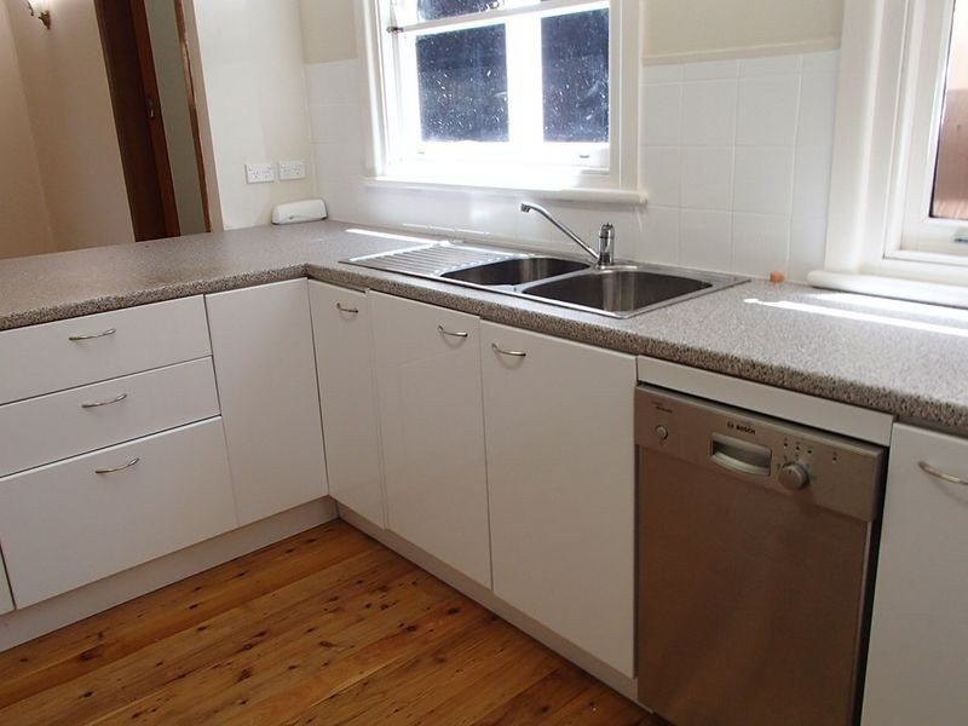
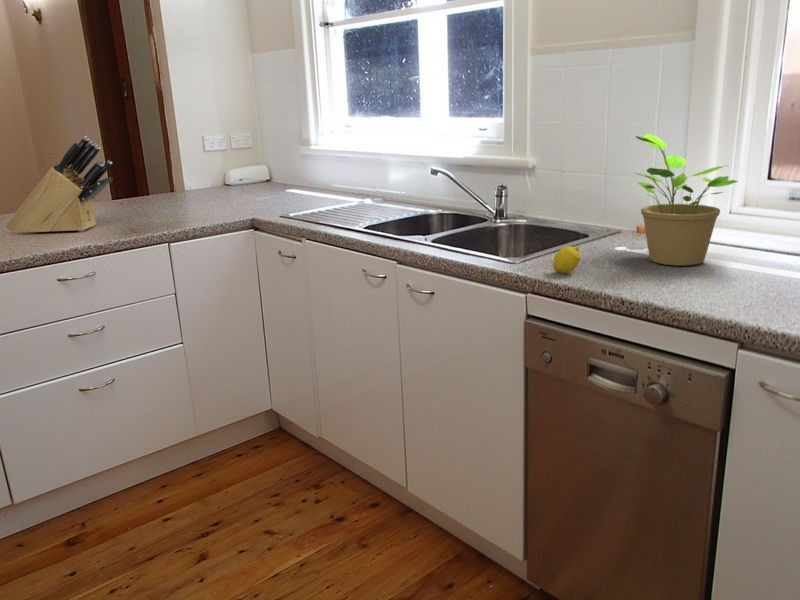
+ fruit (566, 259)
+ potted plant (683, 198)
+ knife block (58, 184)
